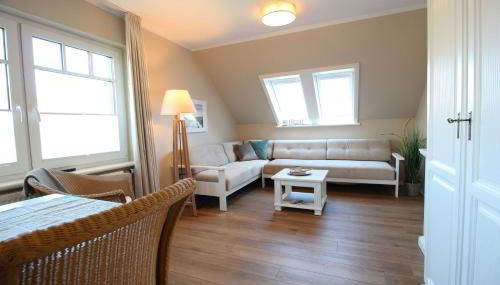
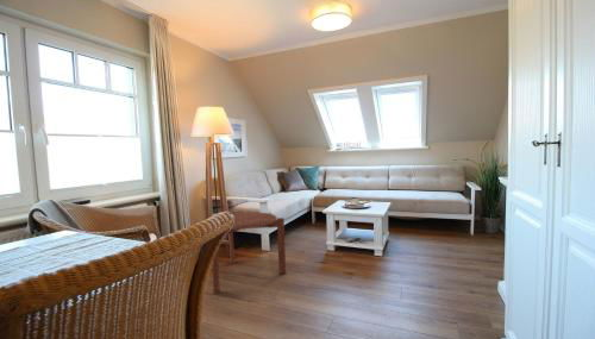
+ side table (232, 245)
